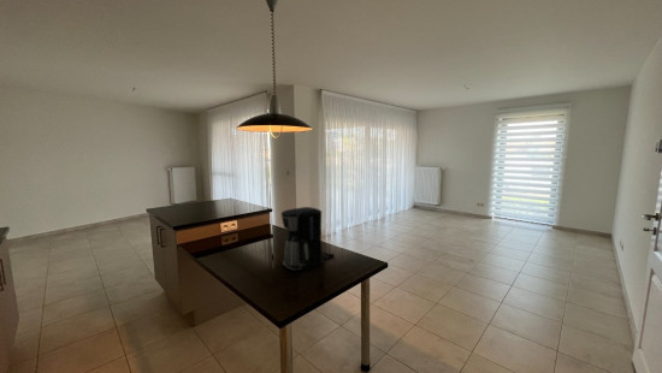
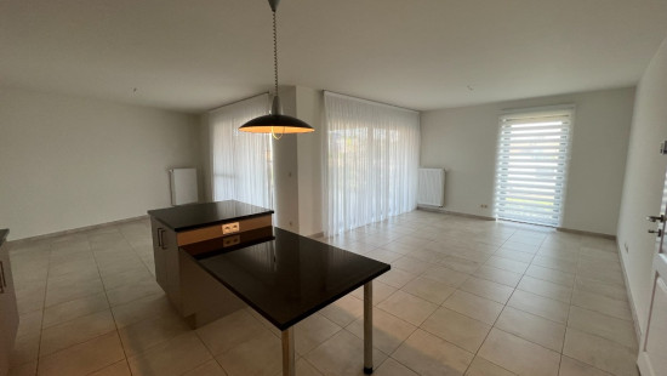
- coffee maker (309, 236)
